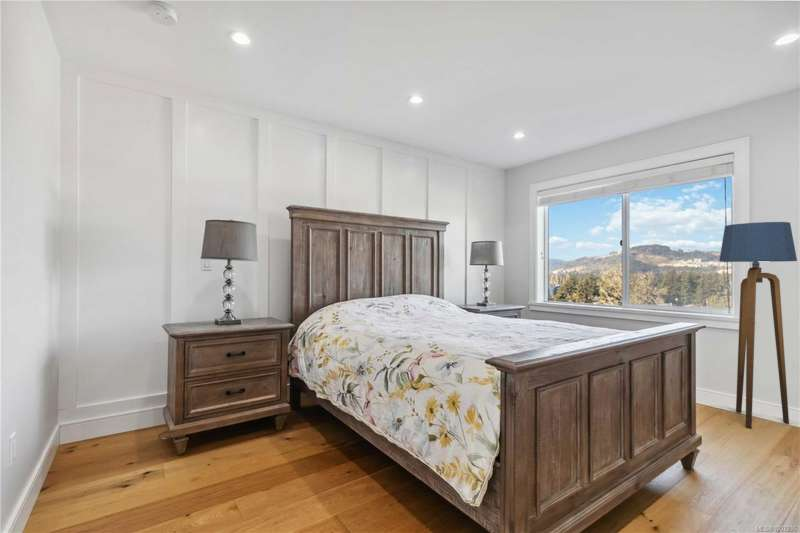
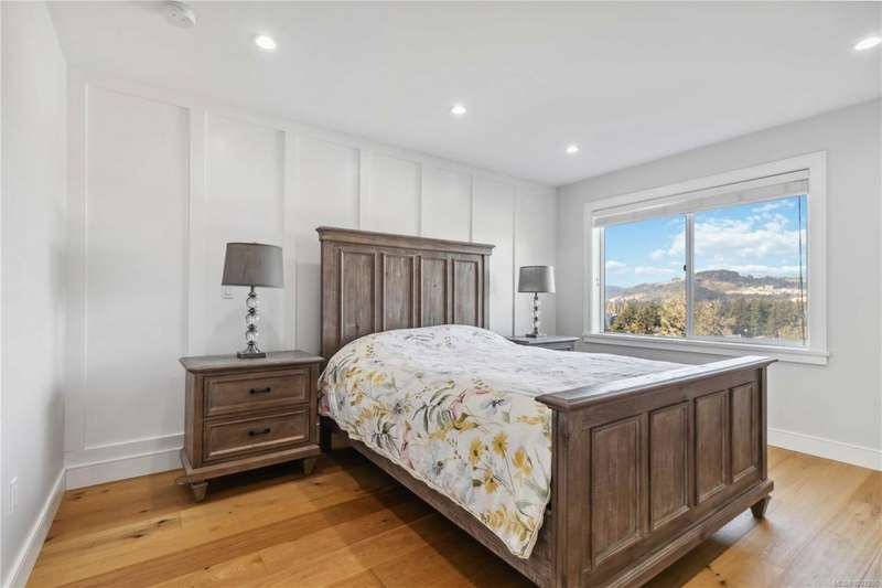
- floor lamp (754, 323)
